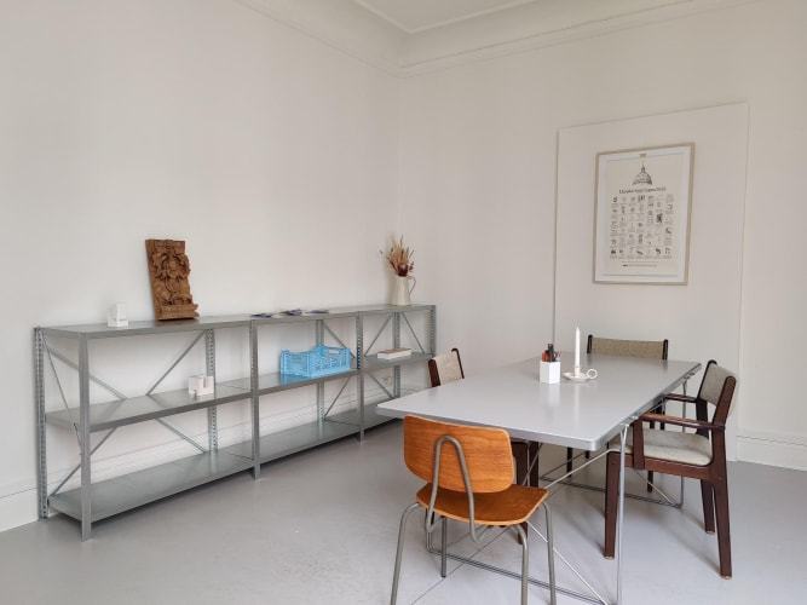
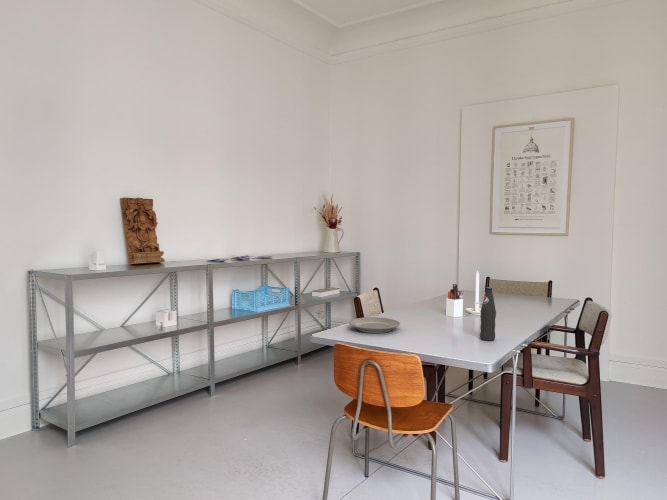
+ plate (374, 325)
+ bottle (488, 313)
